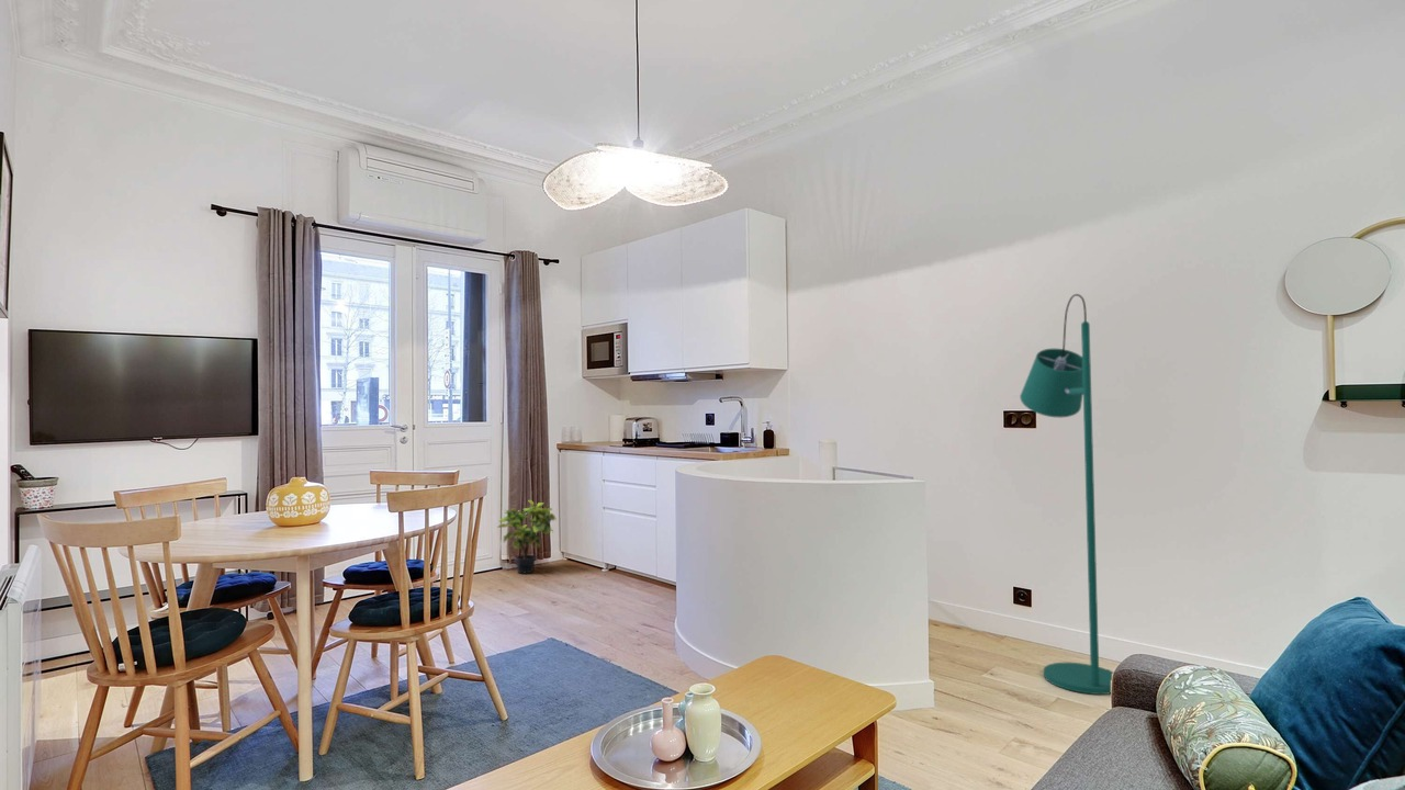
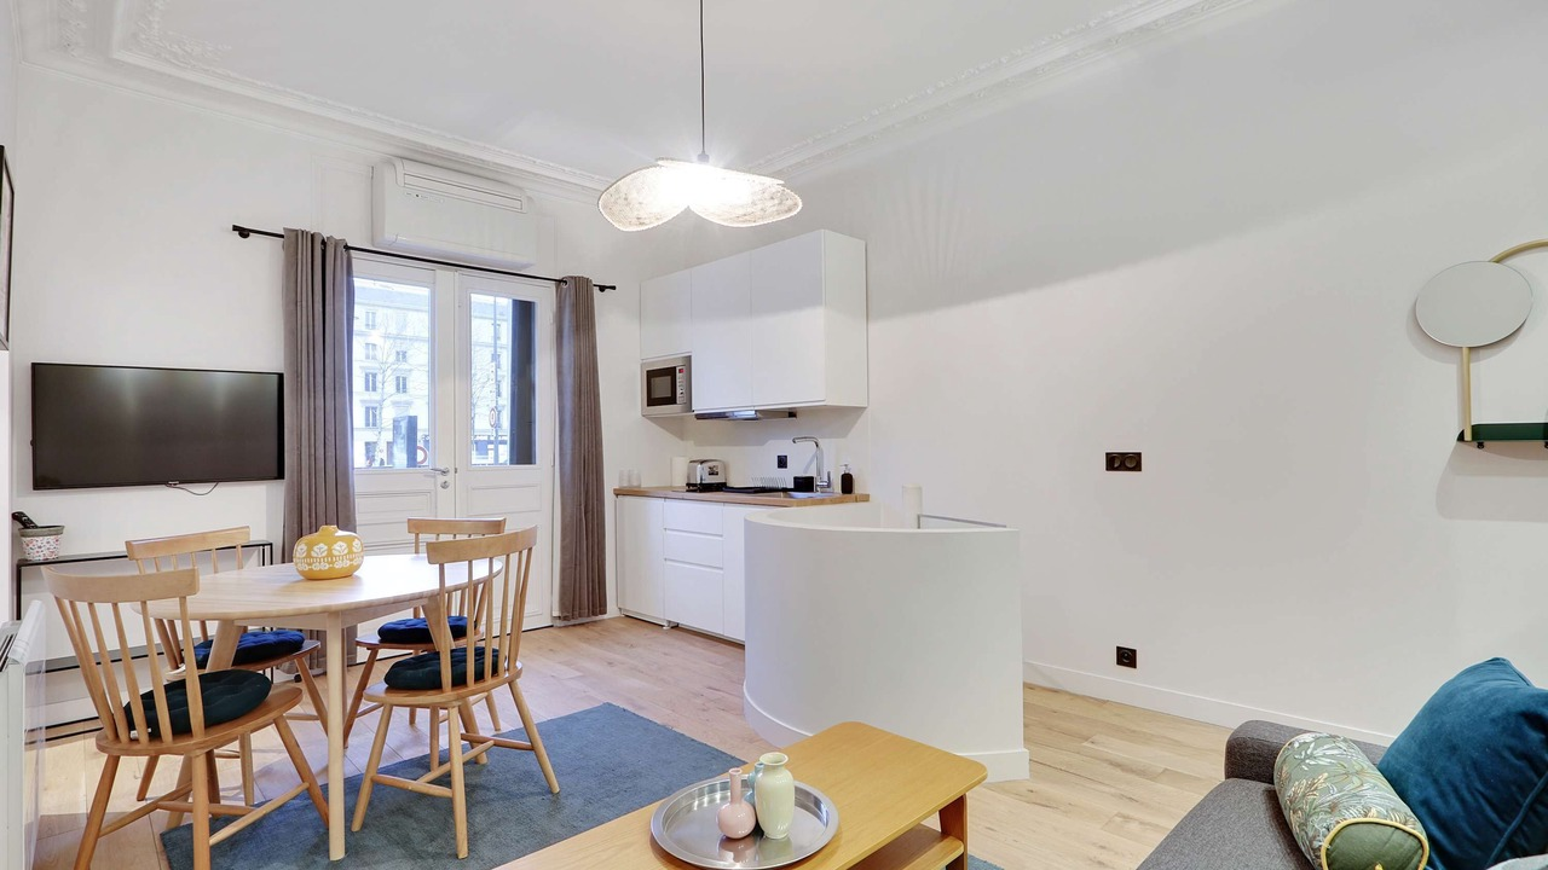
- floor lamp (1086, 484)
- potted plant (528, 535)
